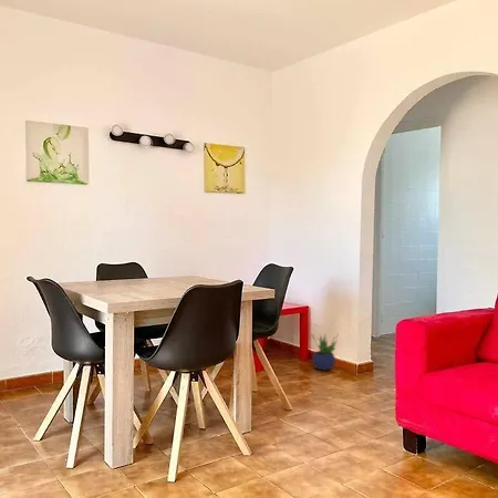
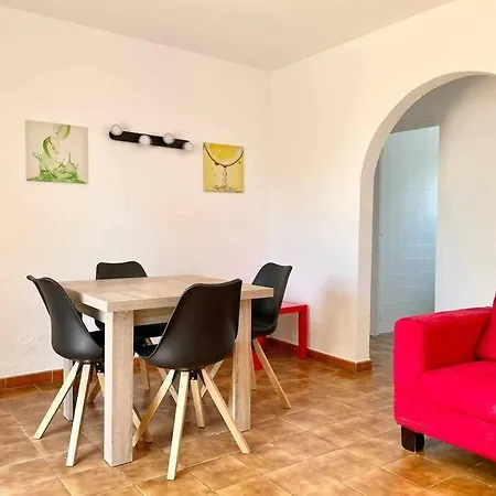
- potted plant (325, 351)
